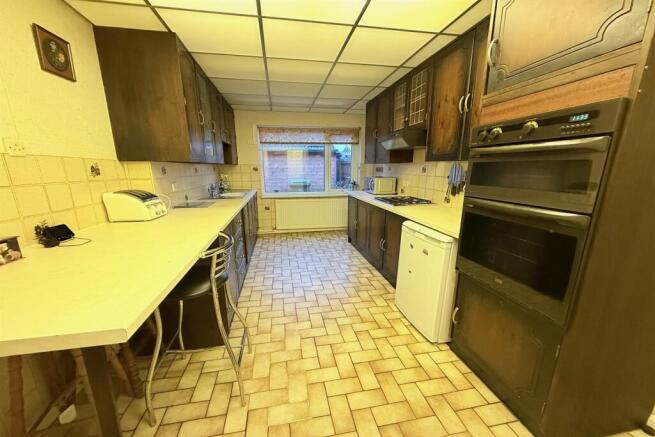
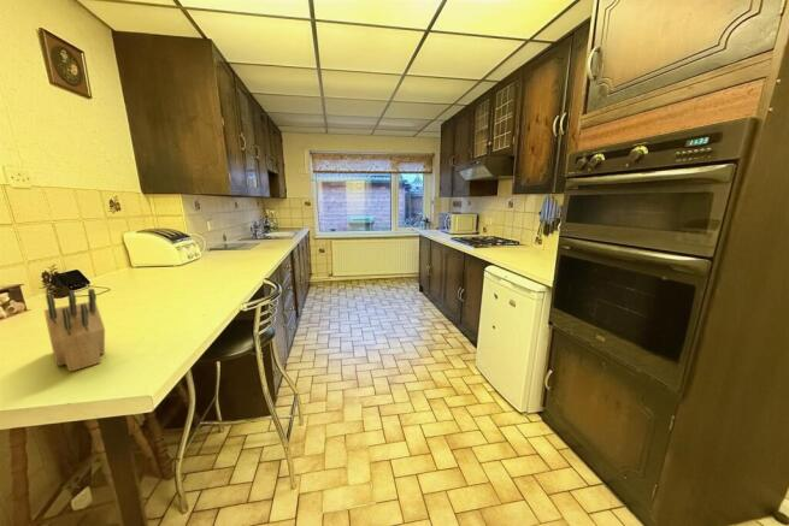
+ knife block (73, 321)
